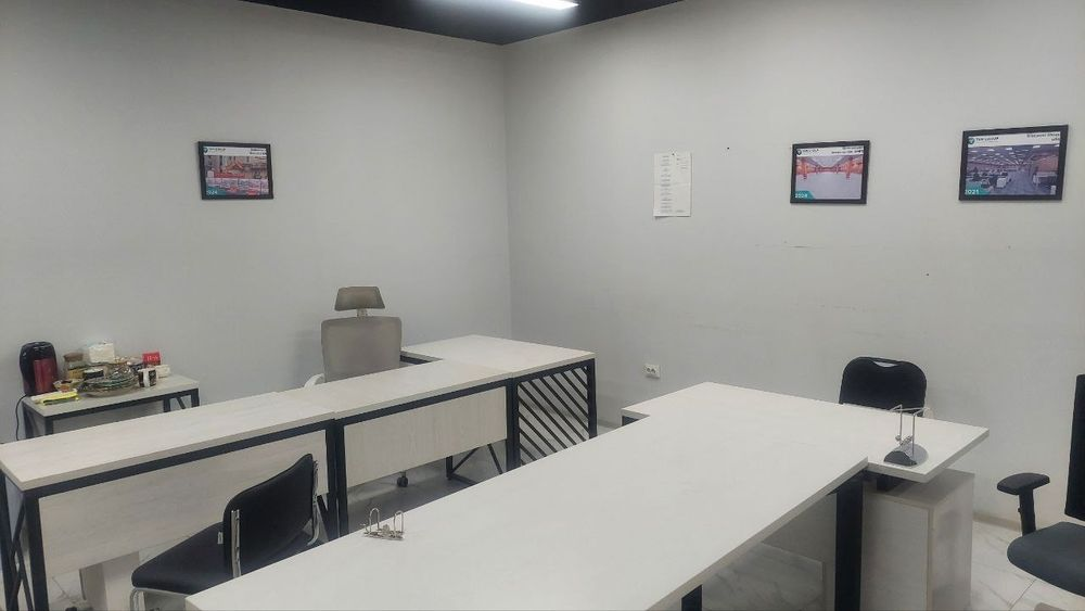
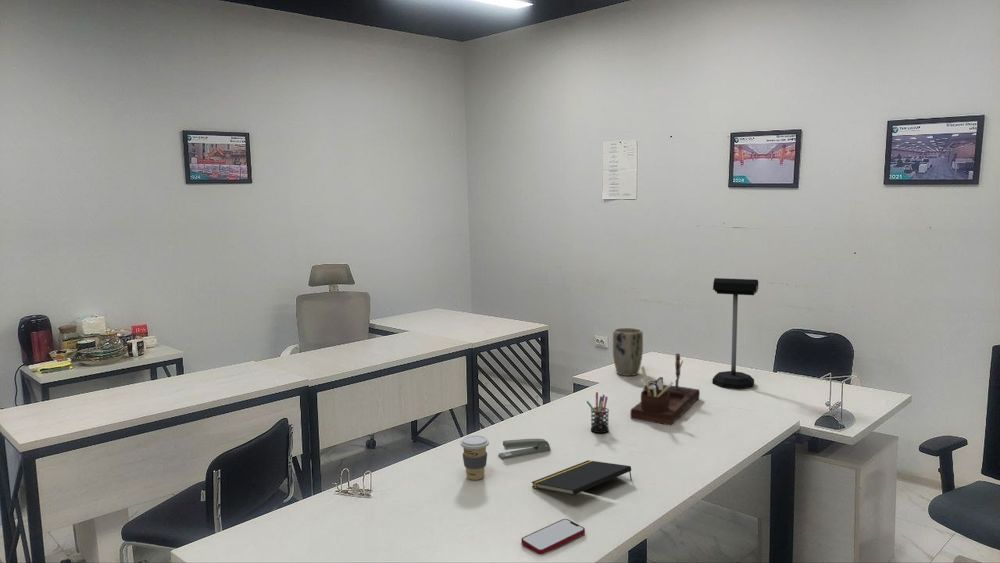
+ pen holder (597, 412)
+ desk organizer (664, 385)
+ plant pot (627, 351)
+ stapler (524, 446)
+ notepad (581, 476)
+ smartphone (553, 535)
+ coffee cup (475, 457)
+ mailbox (734, 331)
